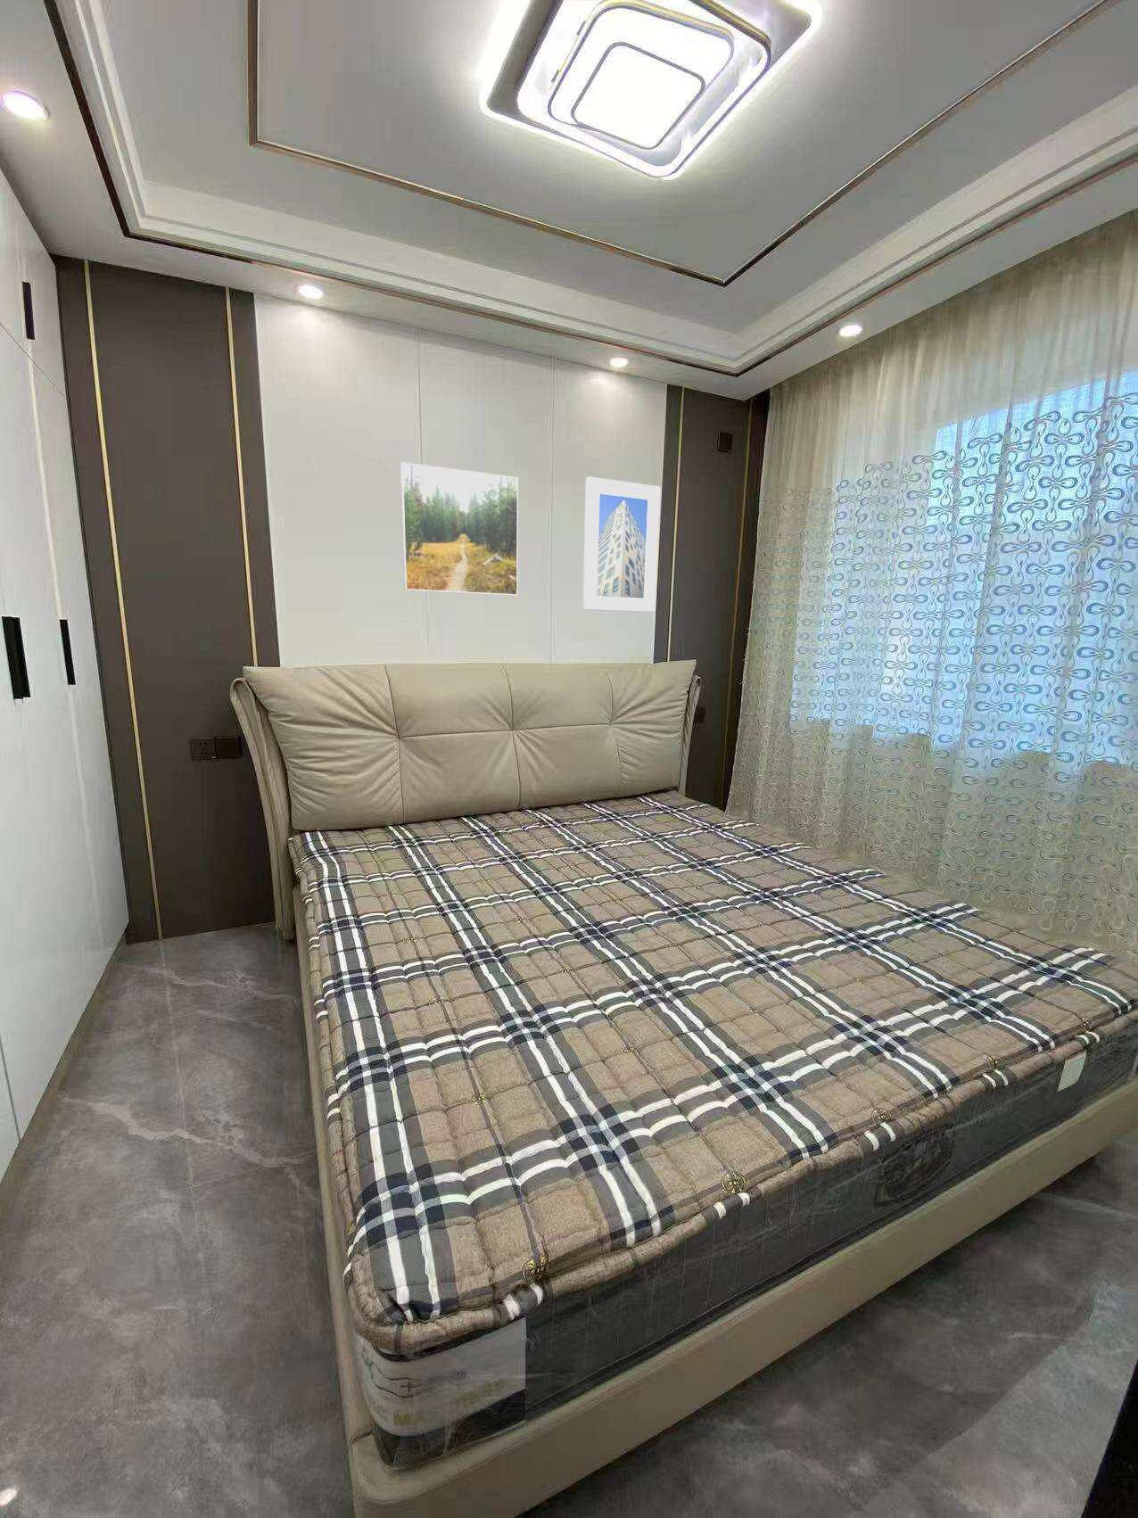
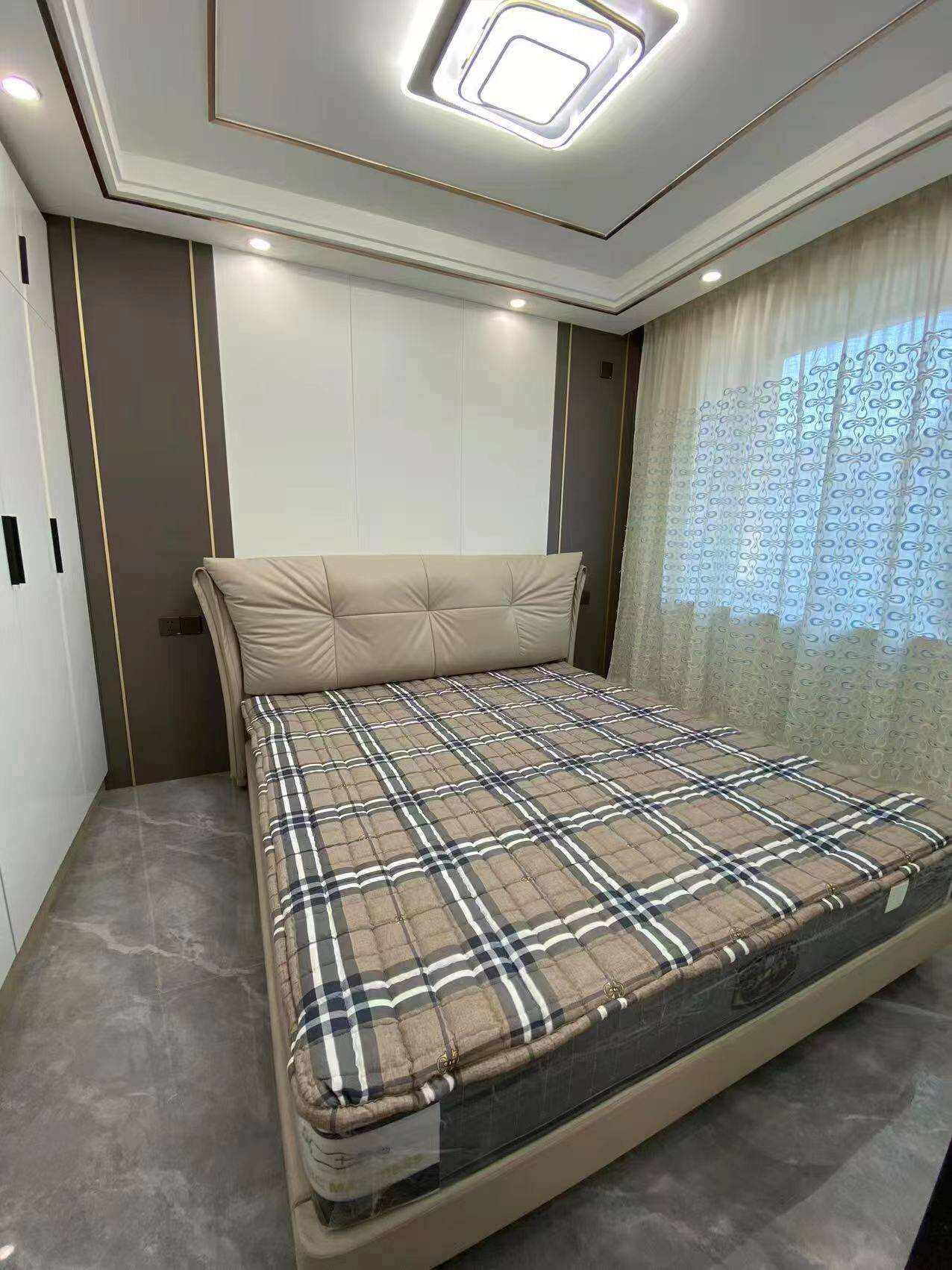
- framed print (622, 547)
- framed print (461, 532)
